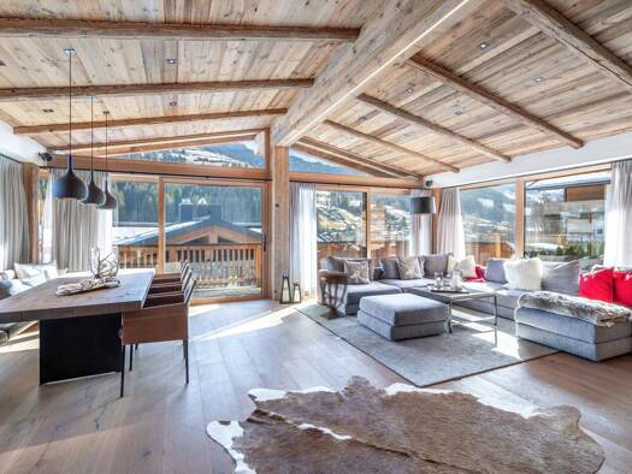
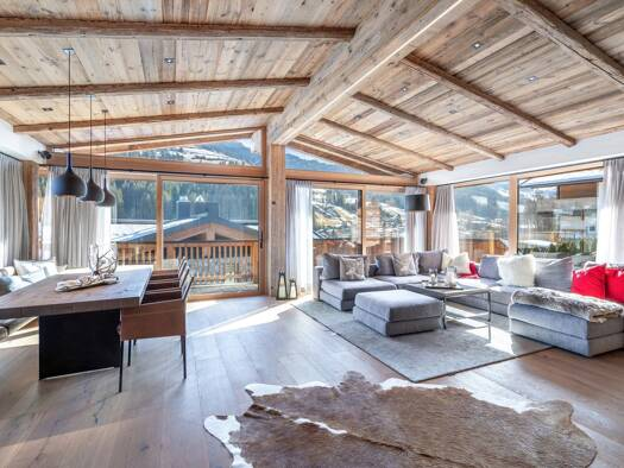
- side table (331, 294)
